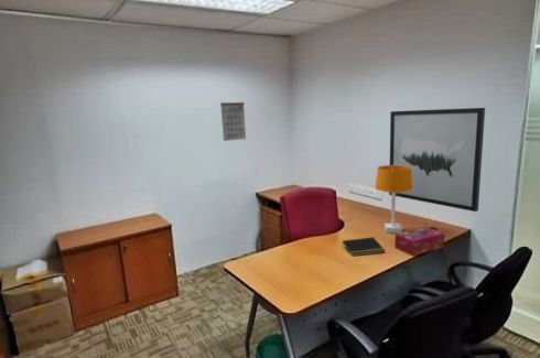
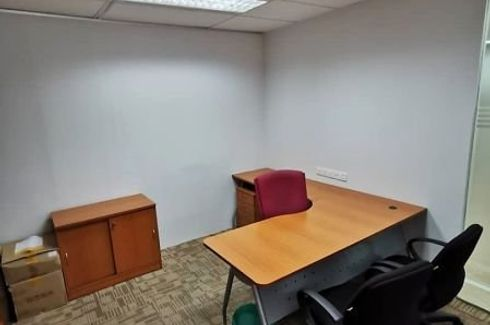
- wall art (430, 156)
- calendar (233, 117)
- desk lamp (393, 199)
- tissue box (419, 240)
- notepad (363, 246)
